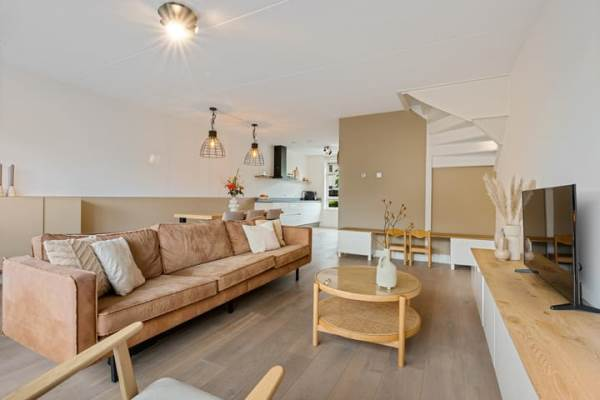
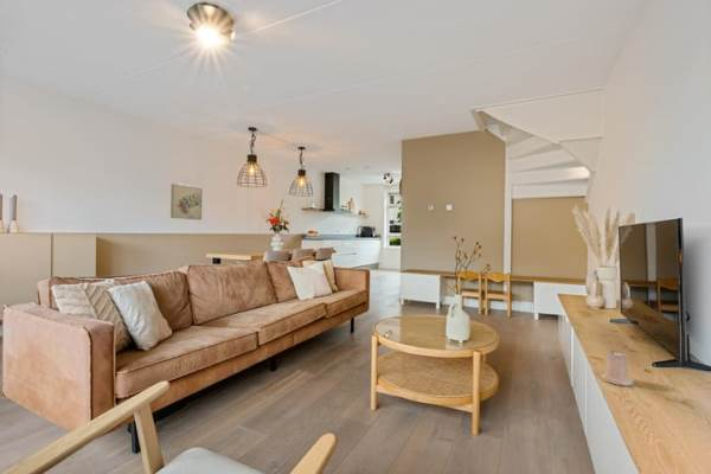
+ candle (616, 364)
+ wall art (186, 203)
